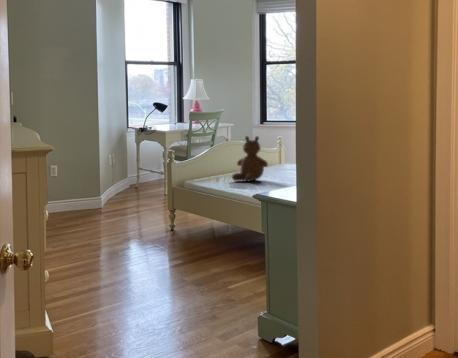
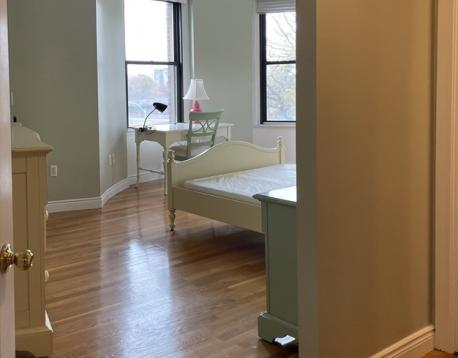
- teddy bear (248, 158)
